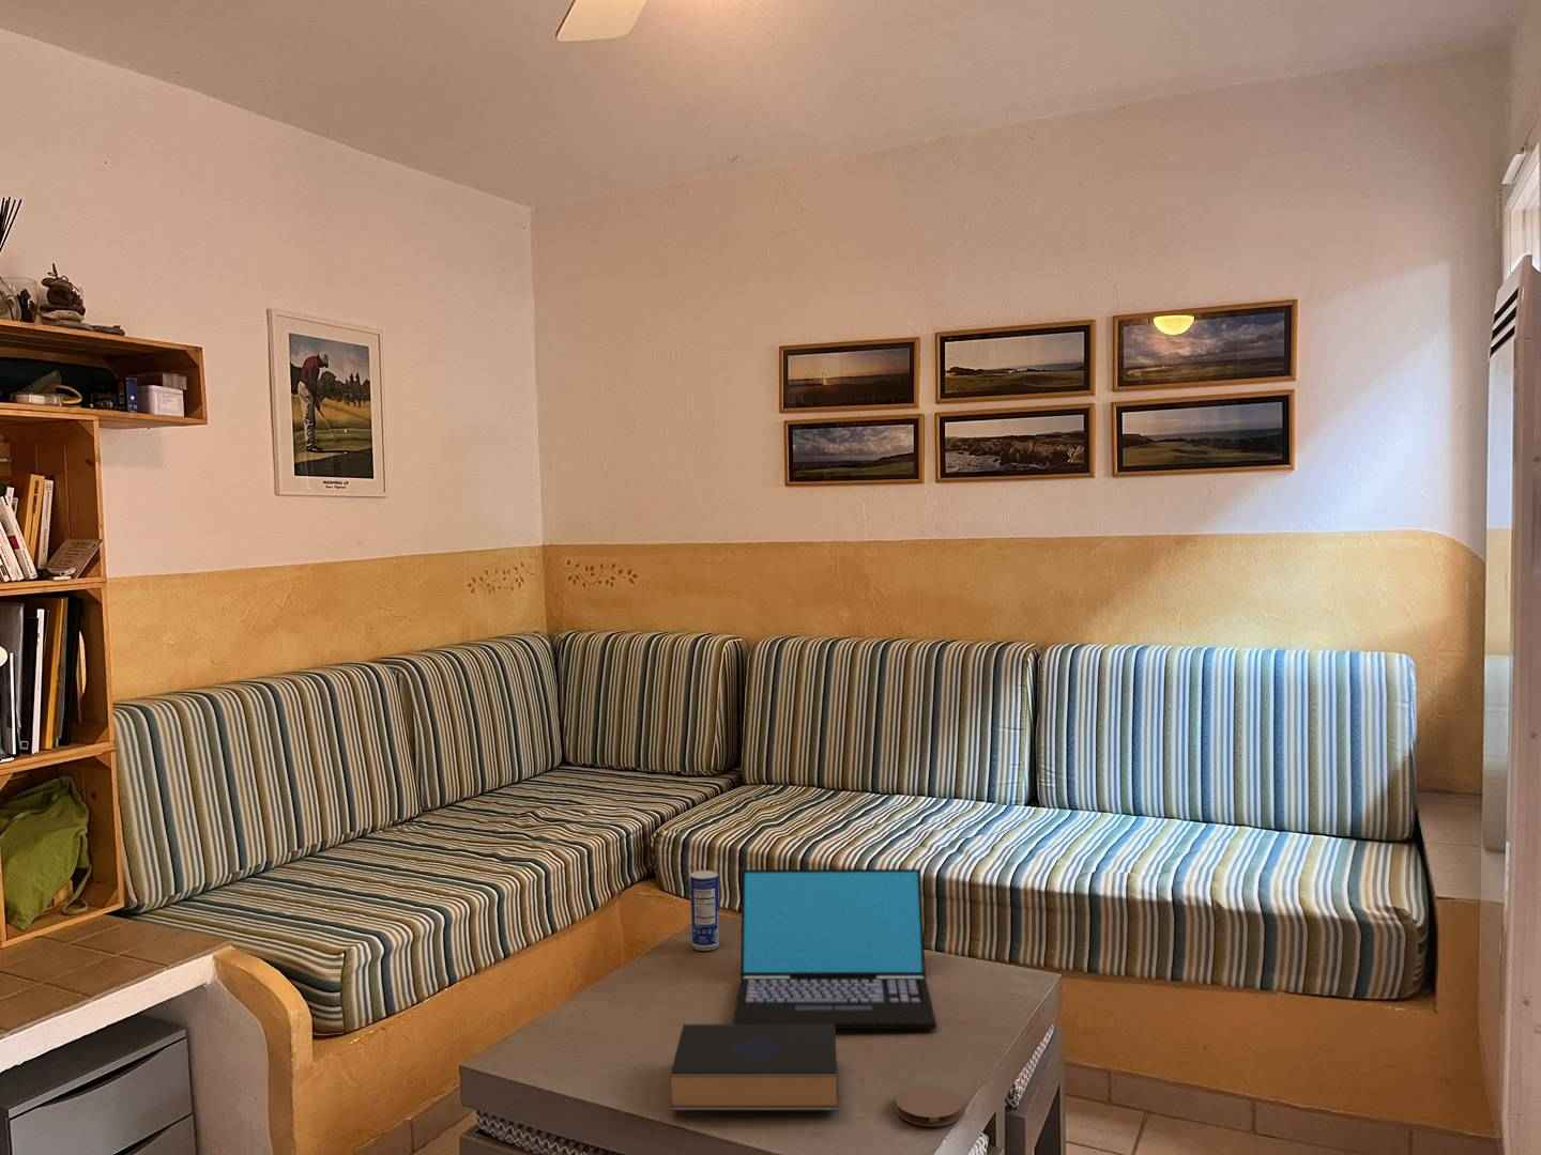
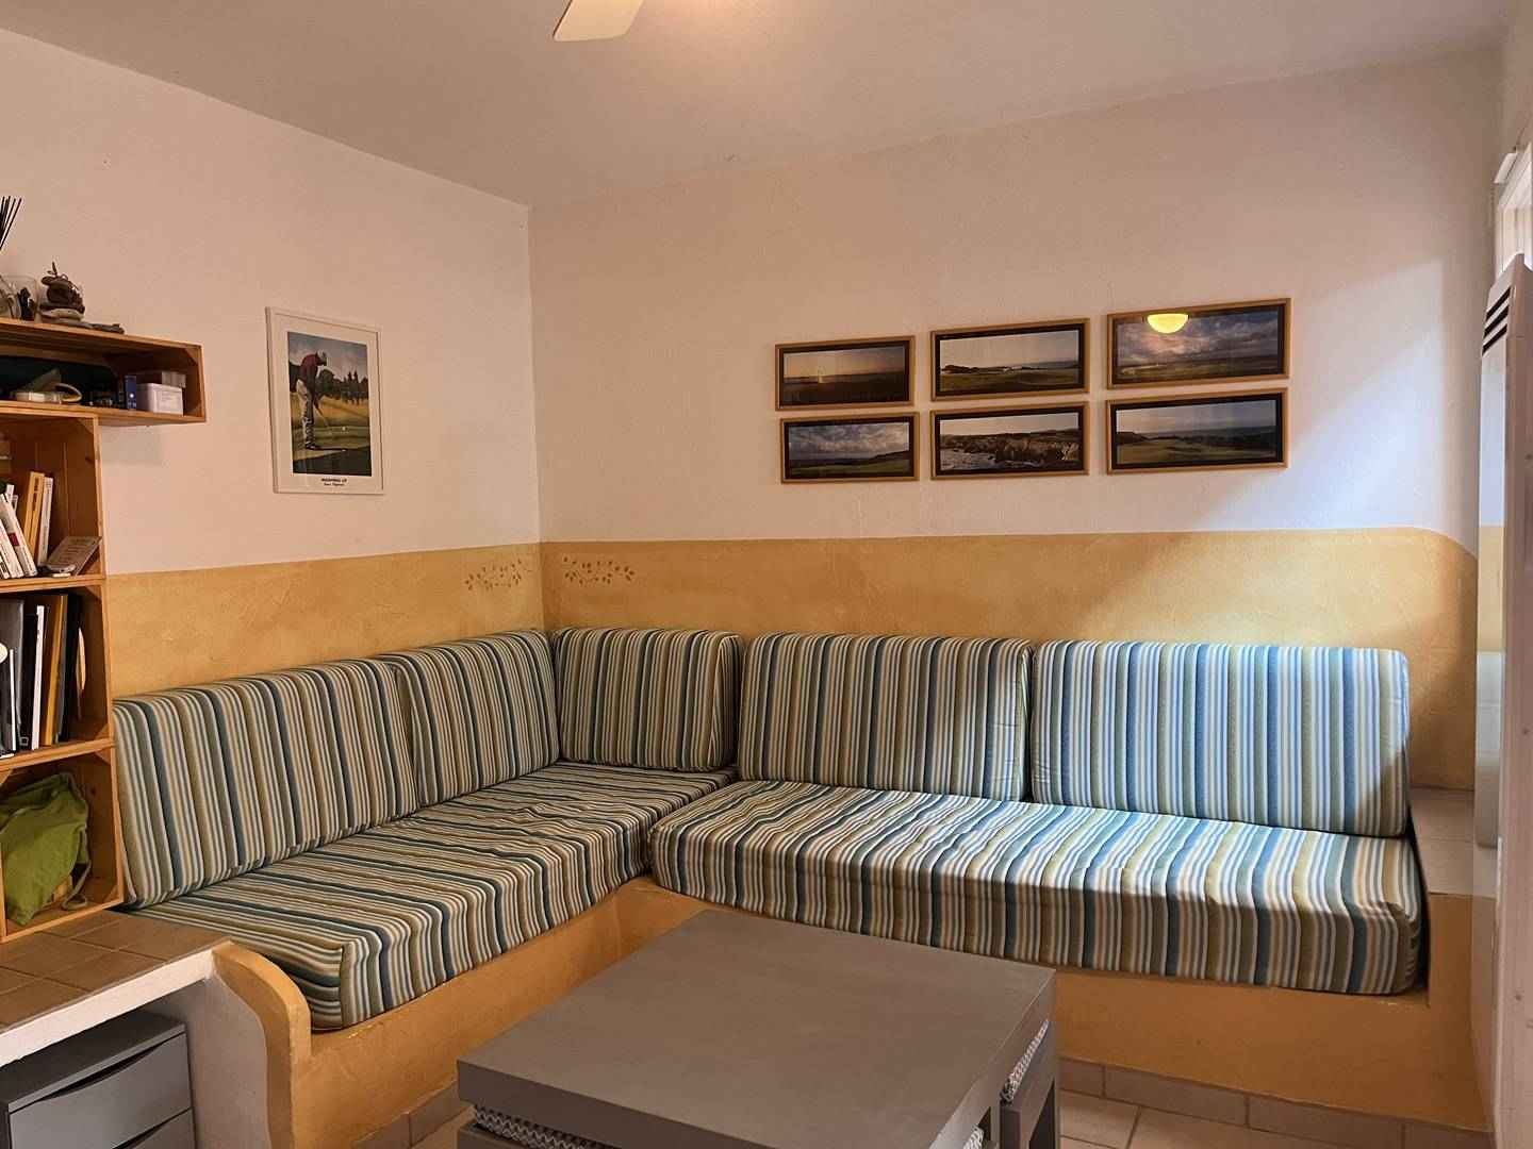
- book (757, 1068)
- coaster (929, 1105)
- laptop (831, 943)
- beverage can (704, 910)
